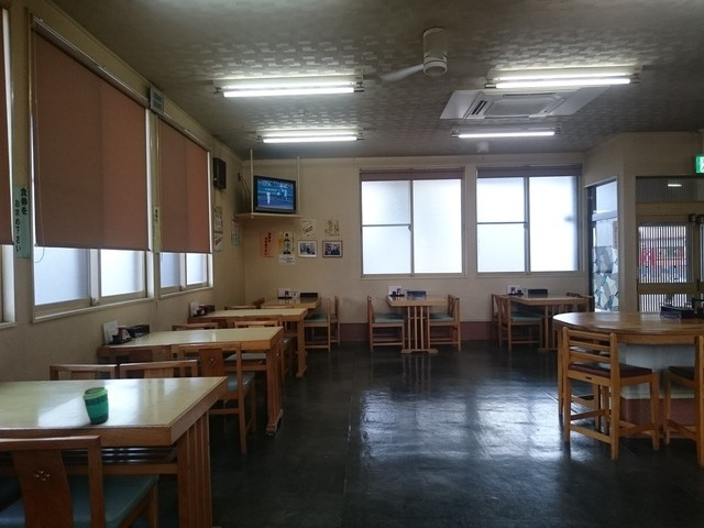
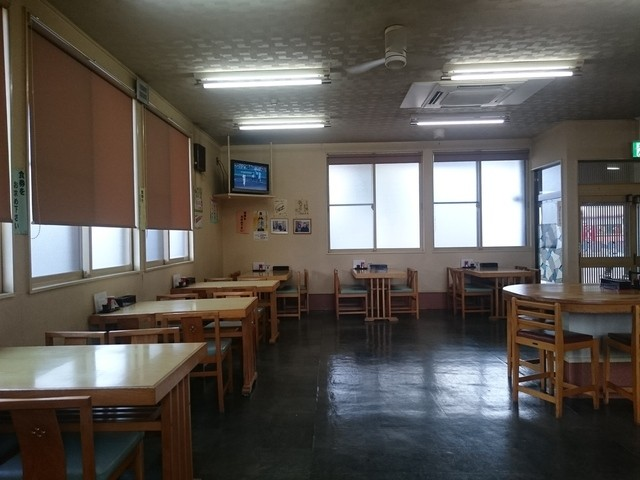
- cup (96, 405)
